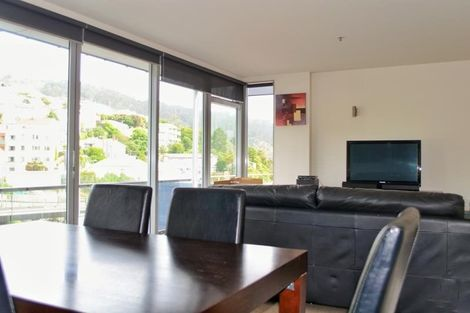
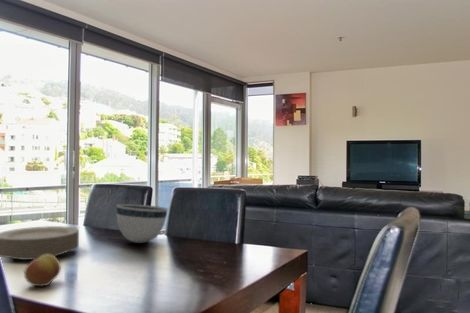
+ bowl (142, 223)
+ fruit (42, 270)
+ plate (38, 242)
